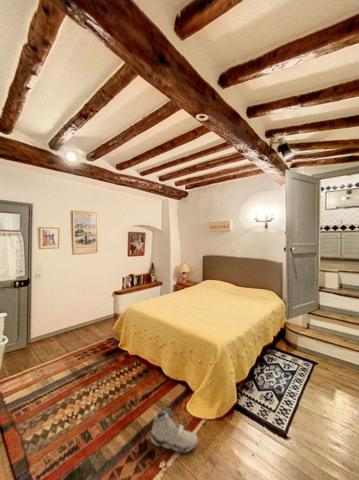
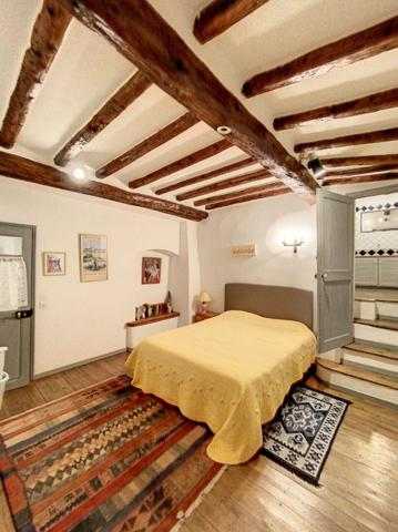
- sneaker (173, 428)
